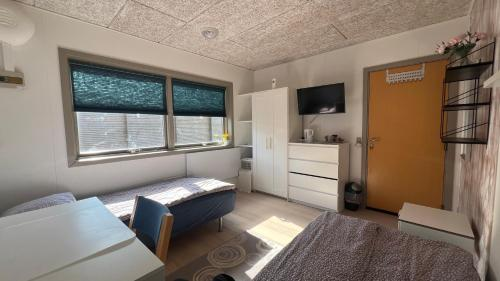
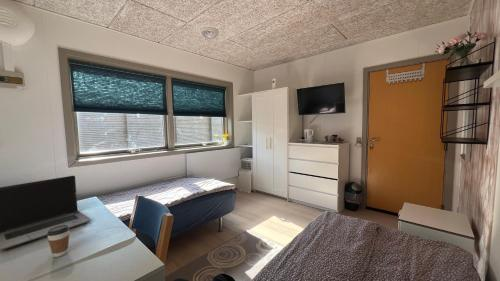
+ laptop computer (43, 207)
+ coffee cup (59, 240)
